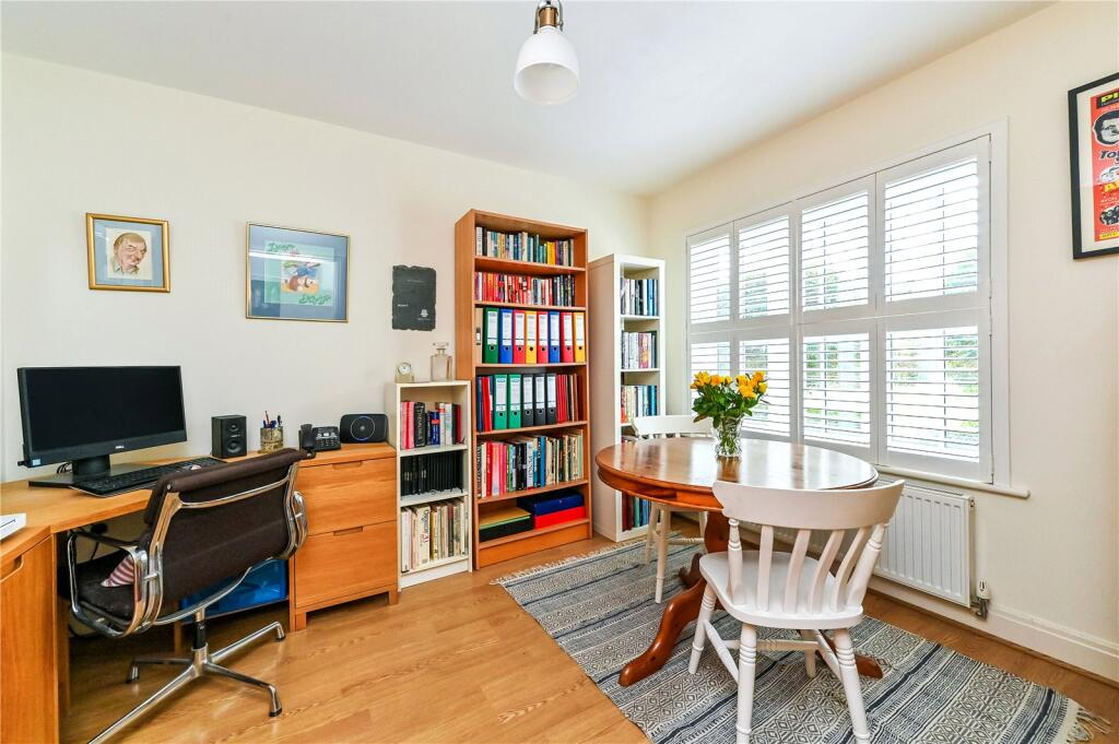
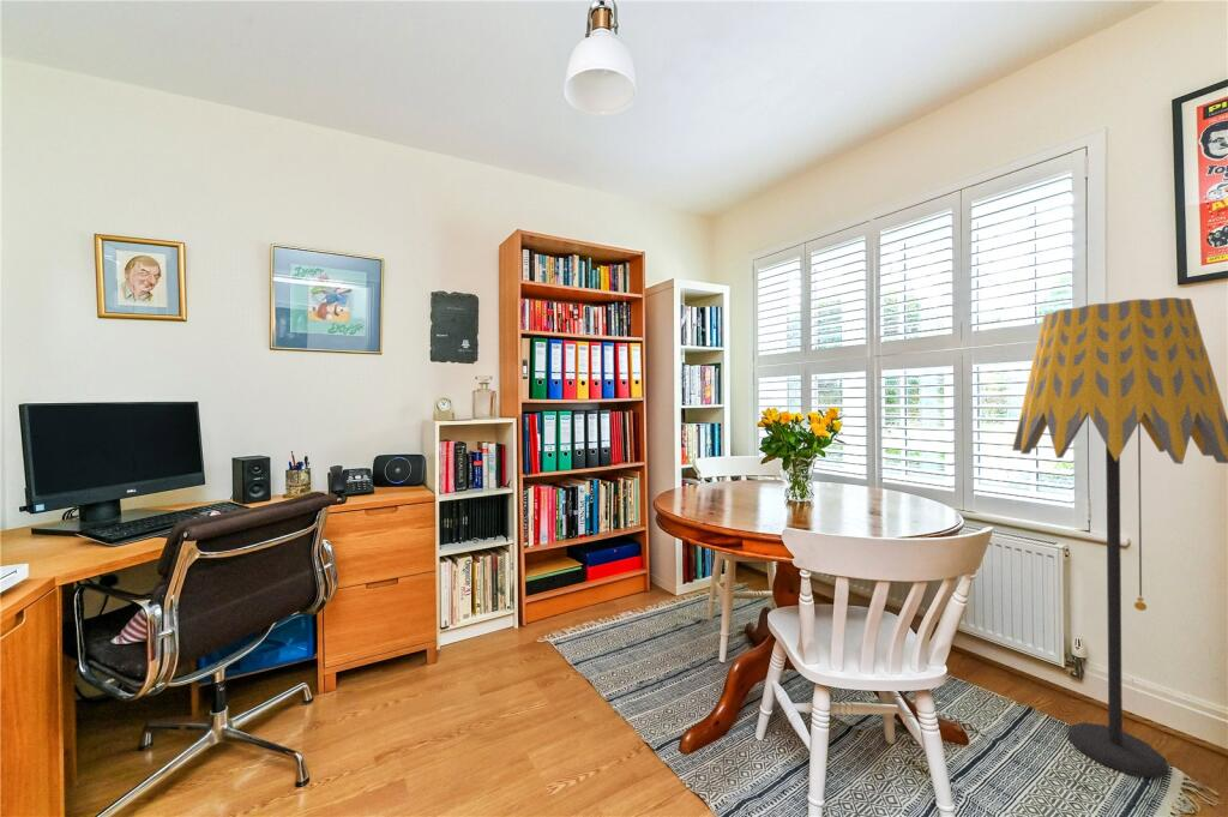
+ floor lamp (1113, 530)
